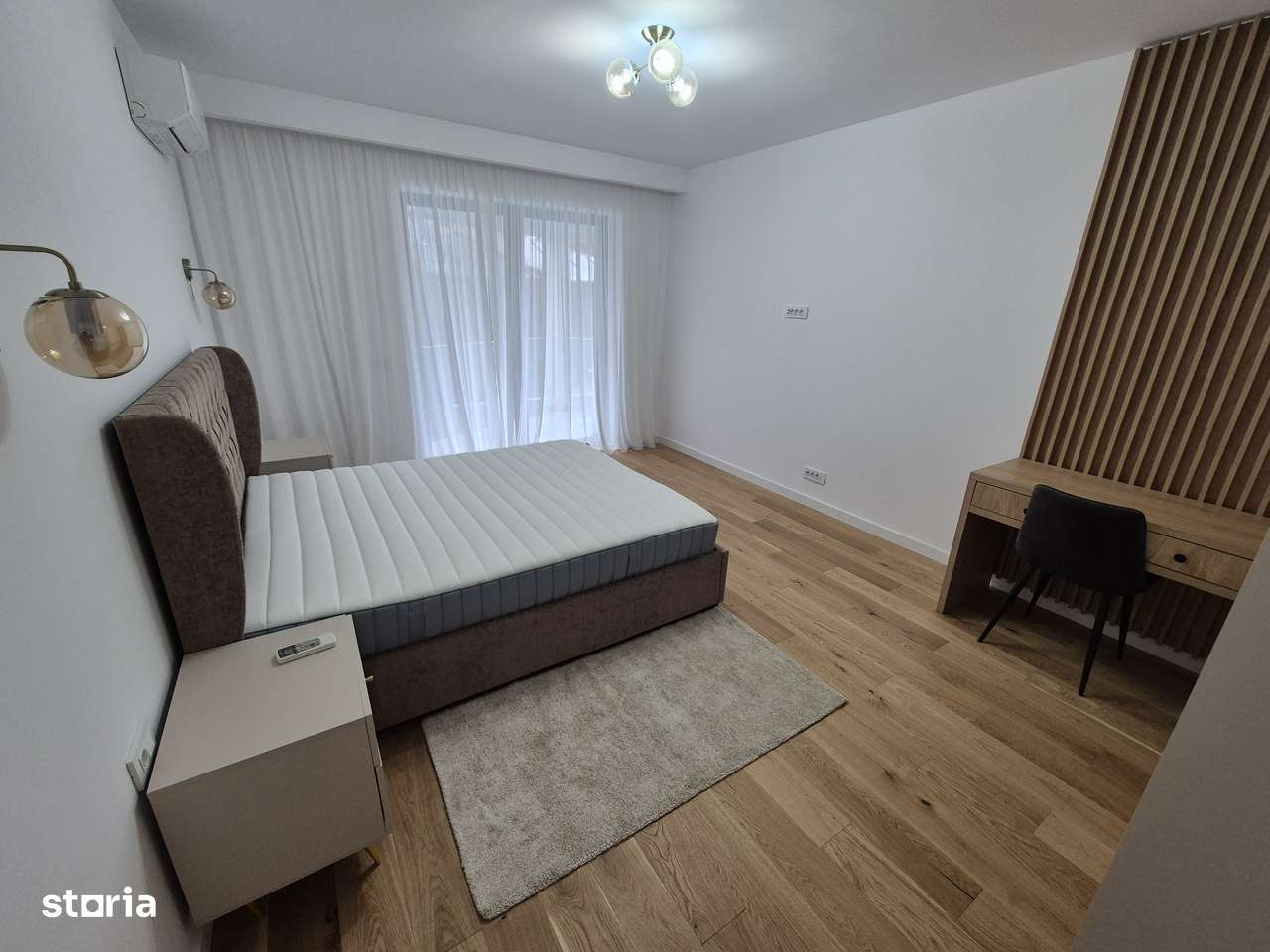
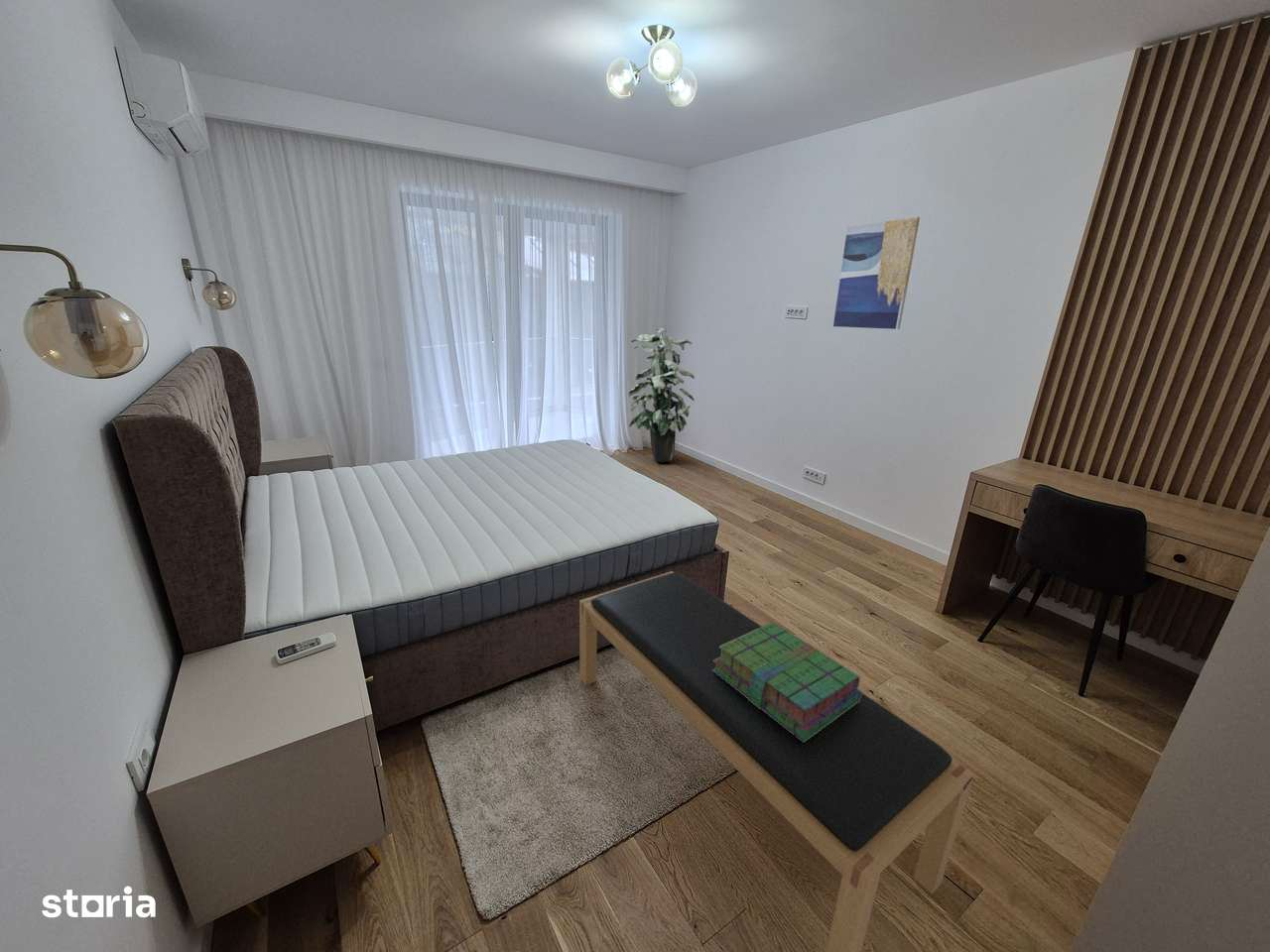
+ bench (729, 710)
+ stack of books (785, 672)
+ wall art (872, 276)
+ indoor plant (660, 397)
